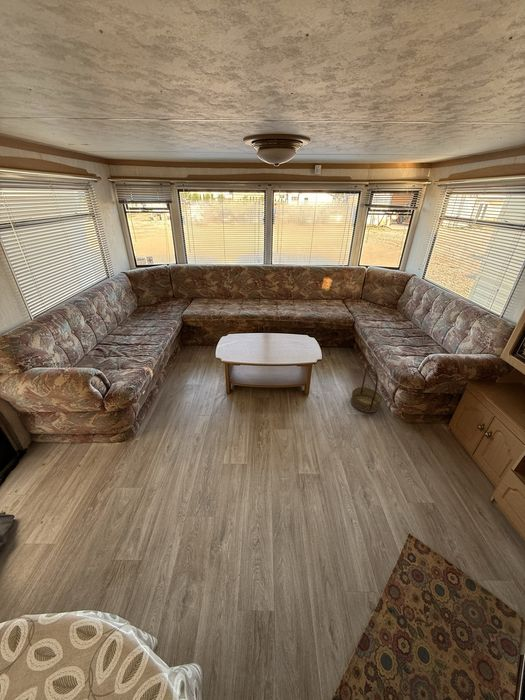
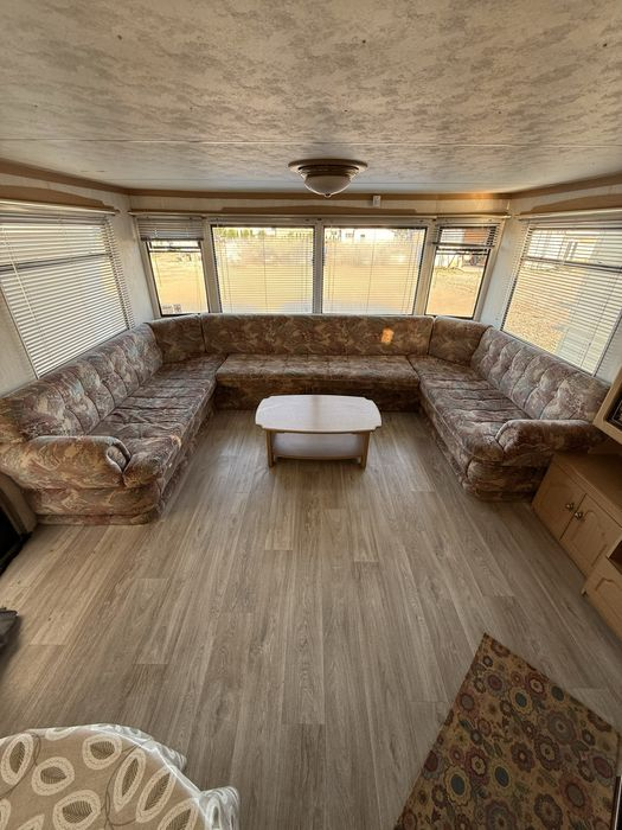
- basket (368, 388)
